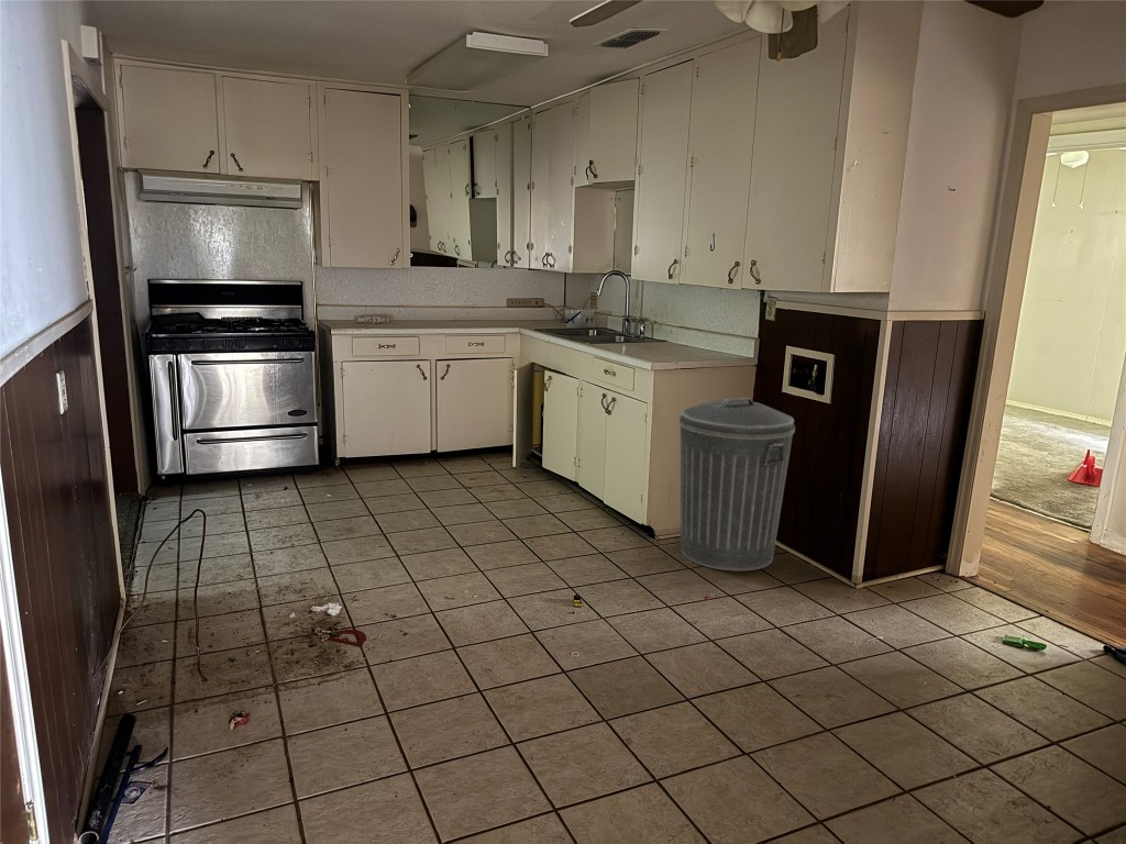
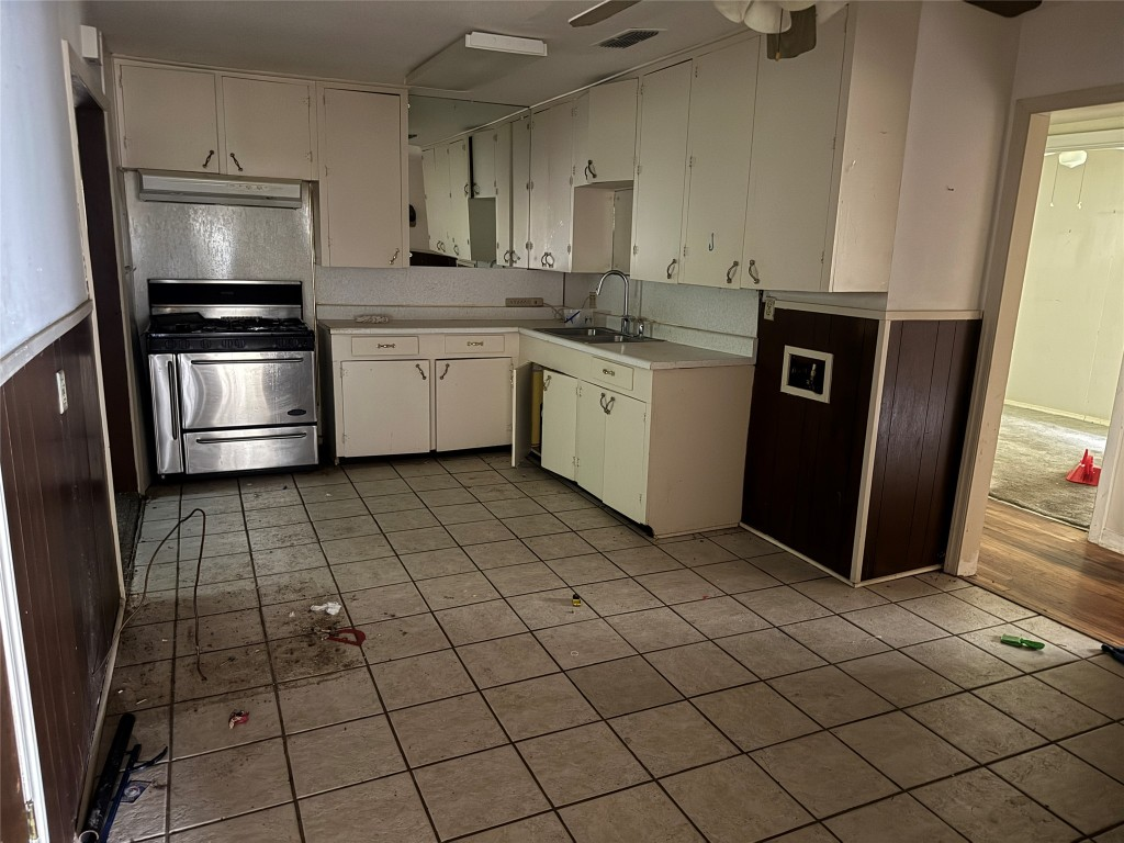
- trash can (731, 477)
